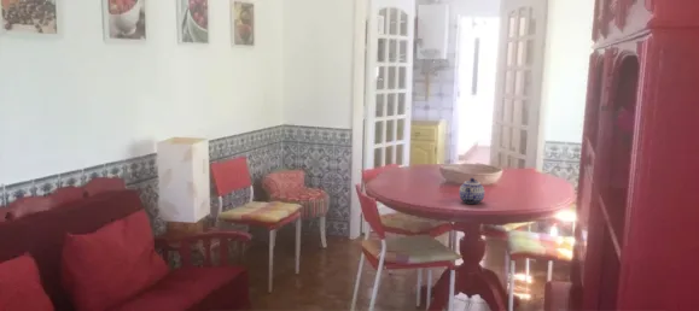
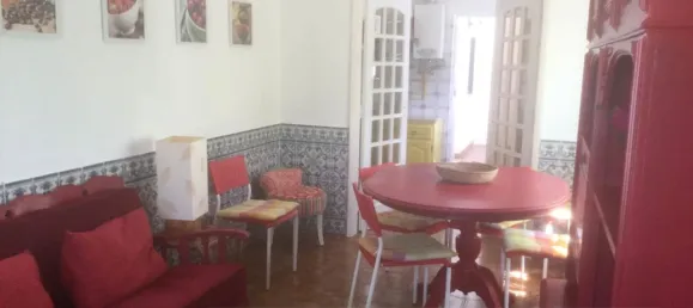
- teapot (471, 189)
